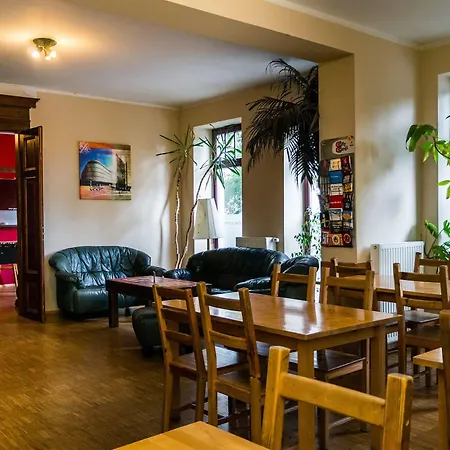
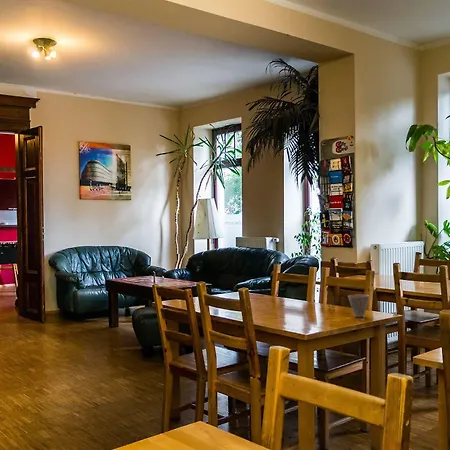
+ cup (358, 305)
